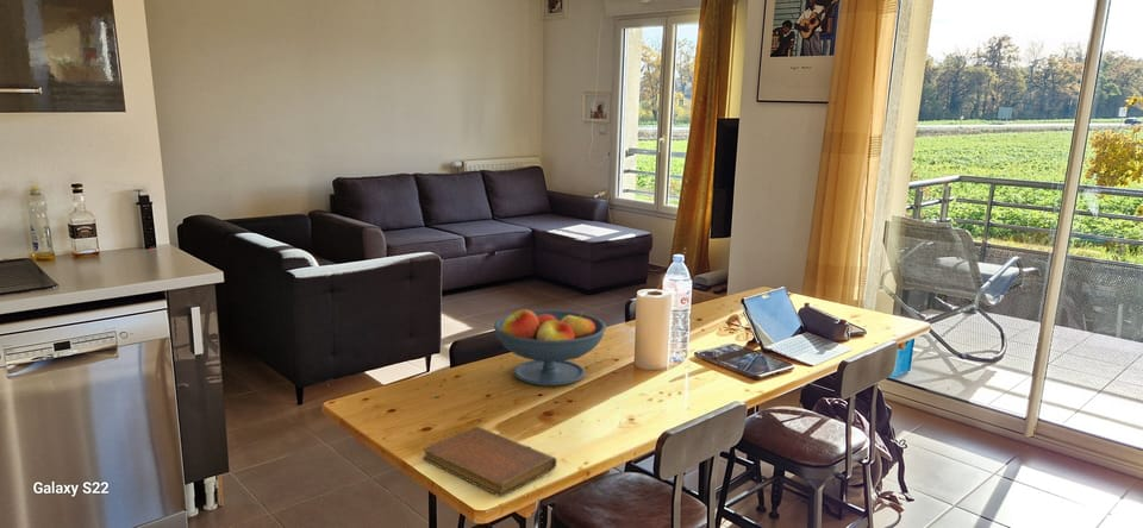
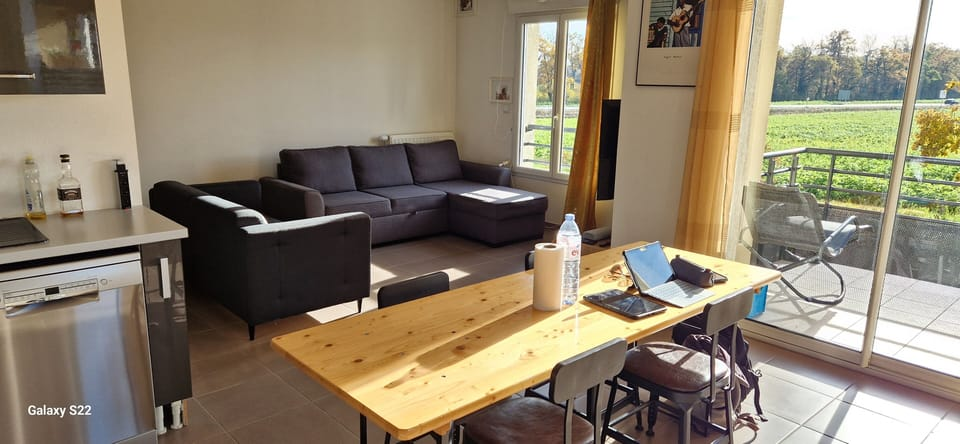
- fruit bowl (549, 340)
- notebook (488, 458)
